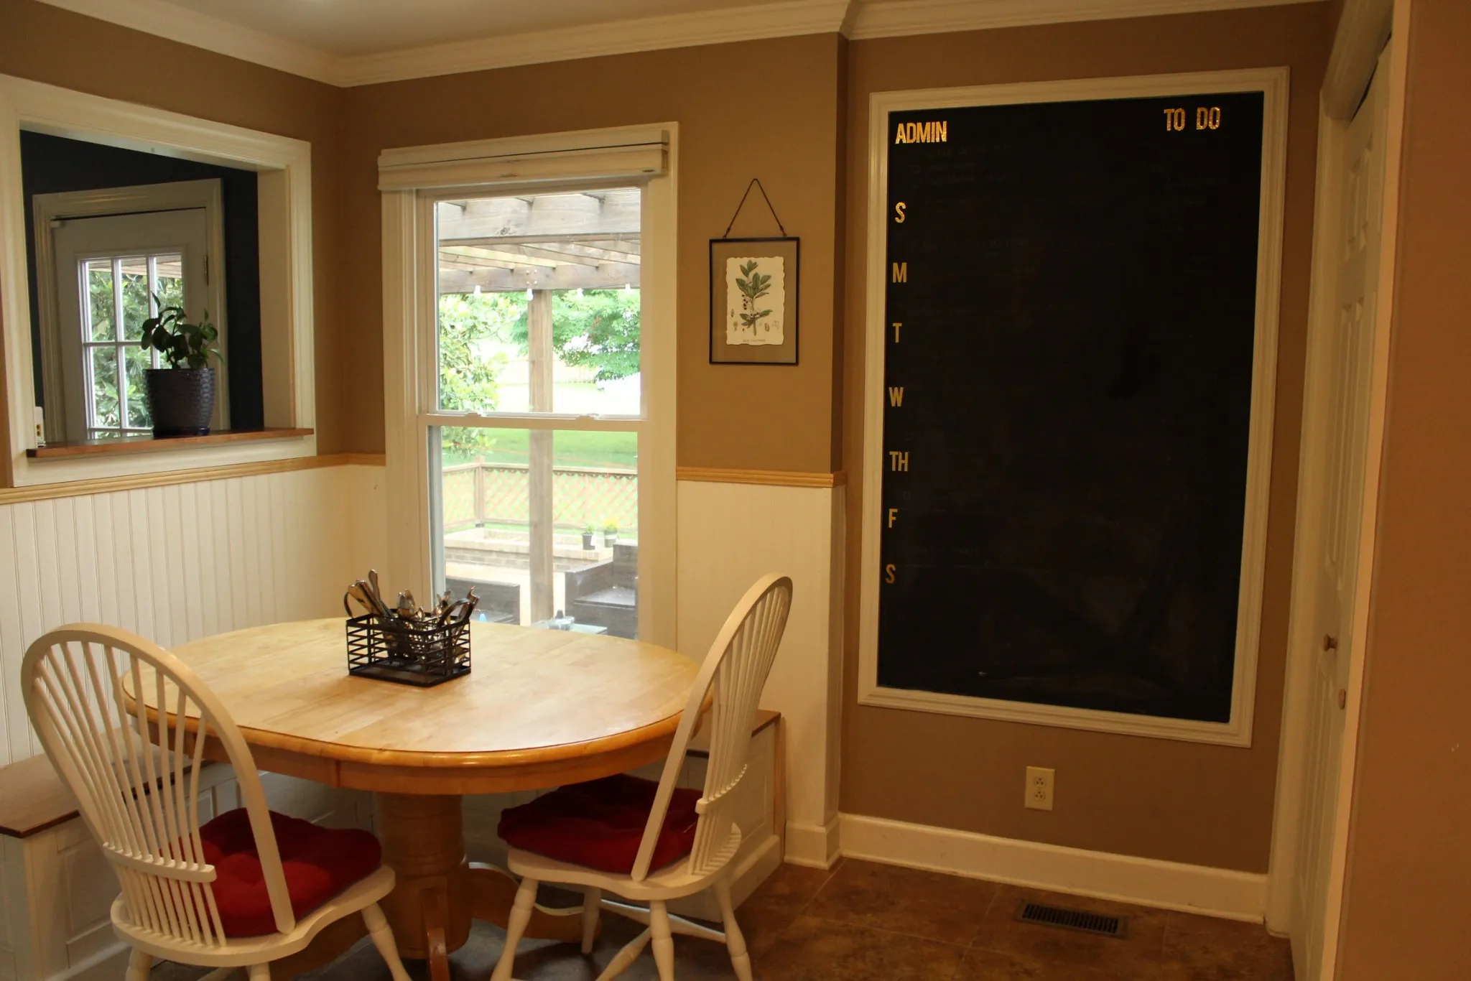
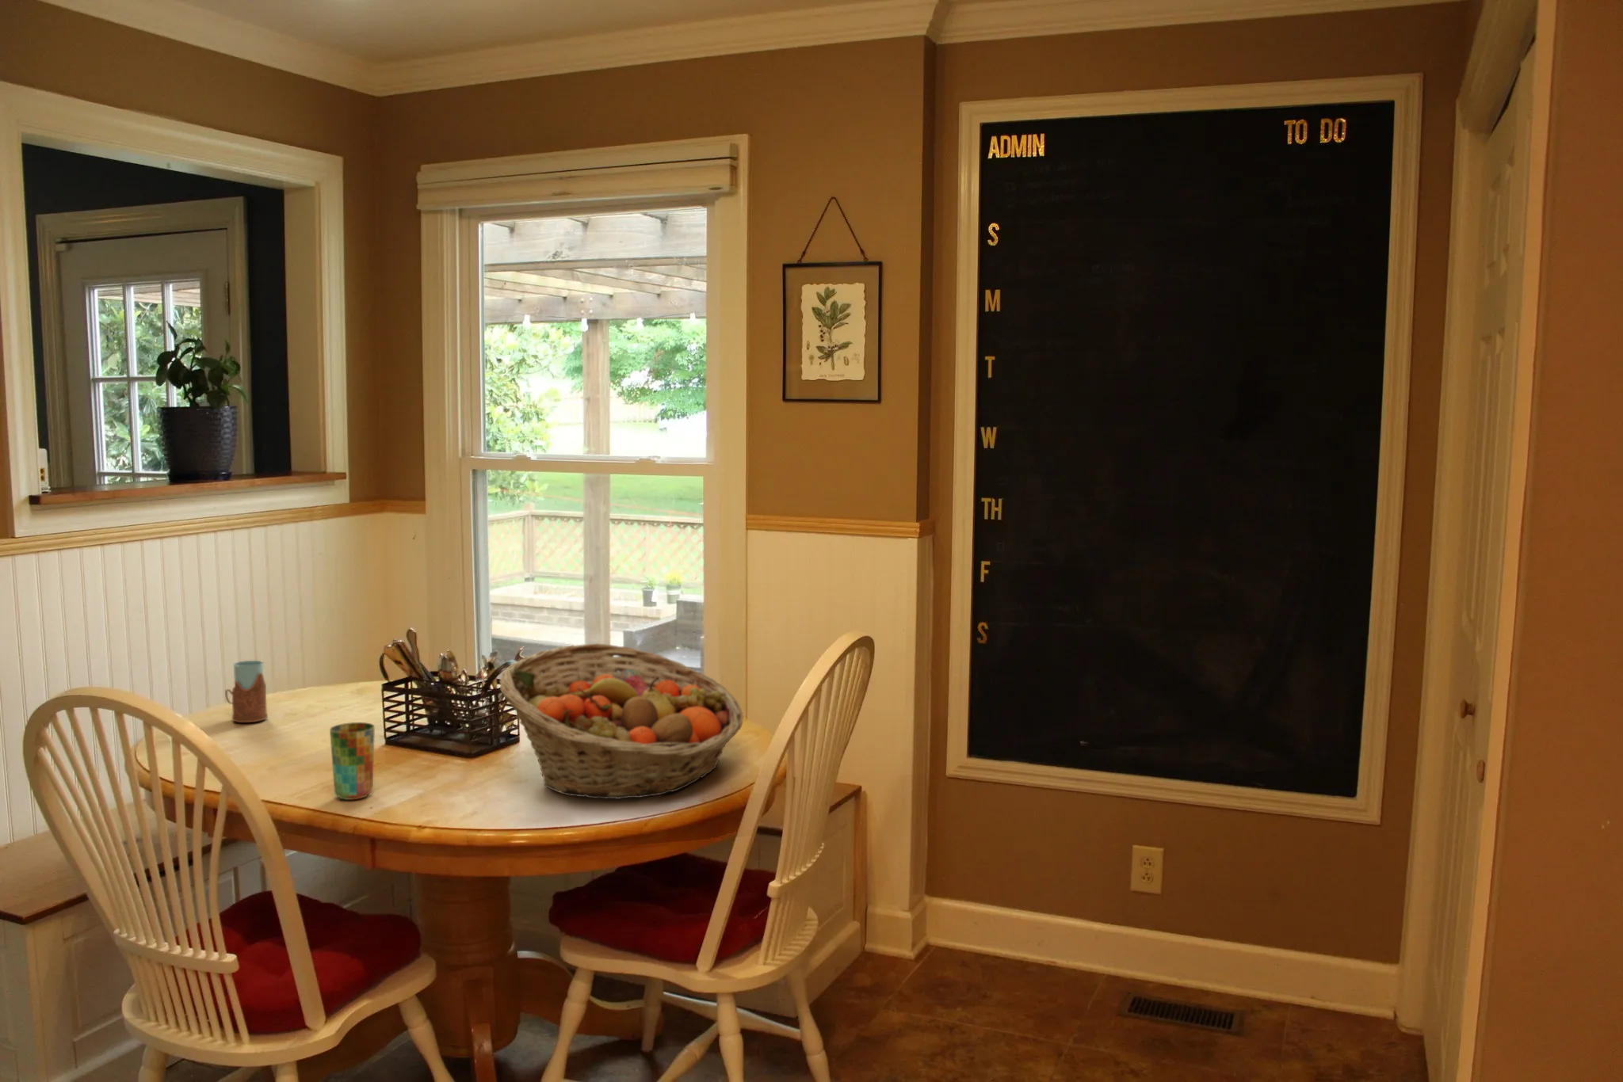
+ fruit basket (624, 715)
+ cup (353, 761)
+ drinking glass (243, 690)
